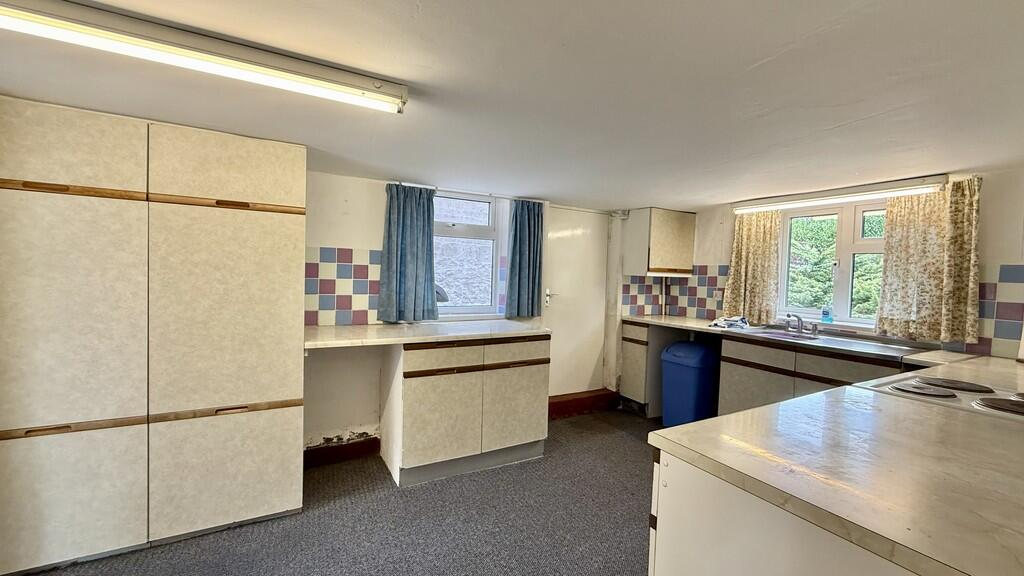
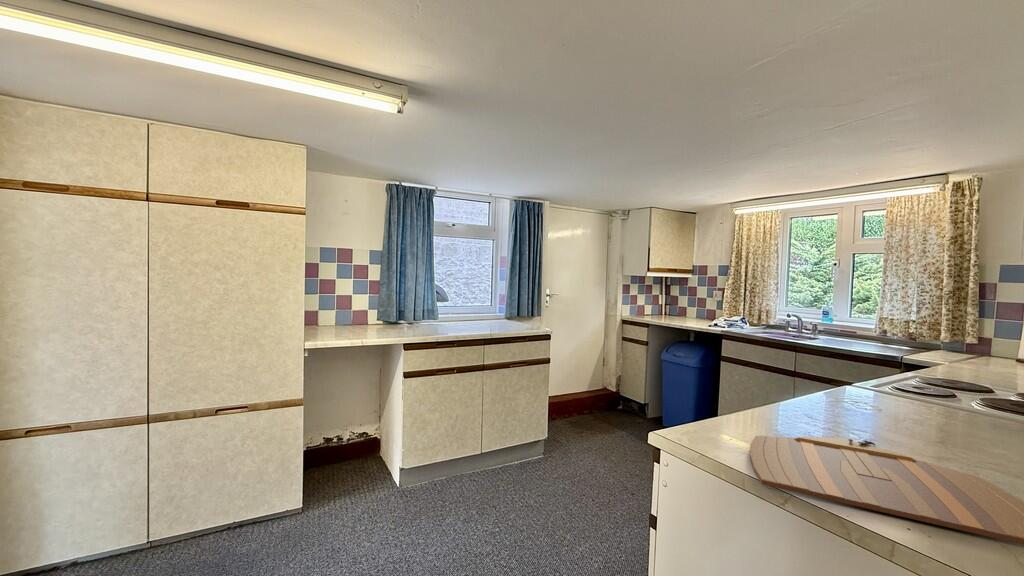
+ cutting board (866, 467)
